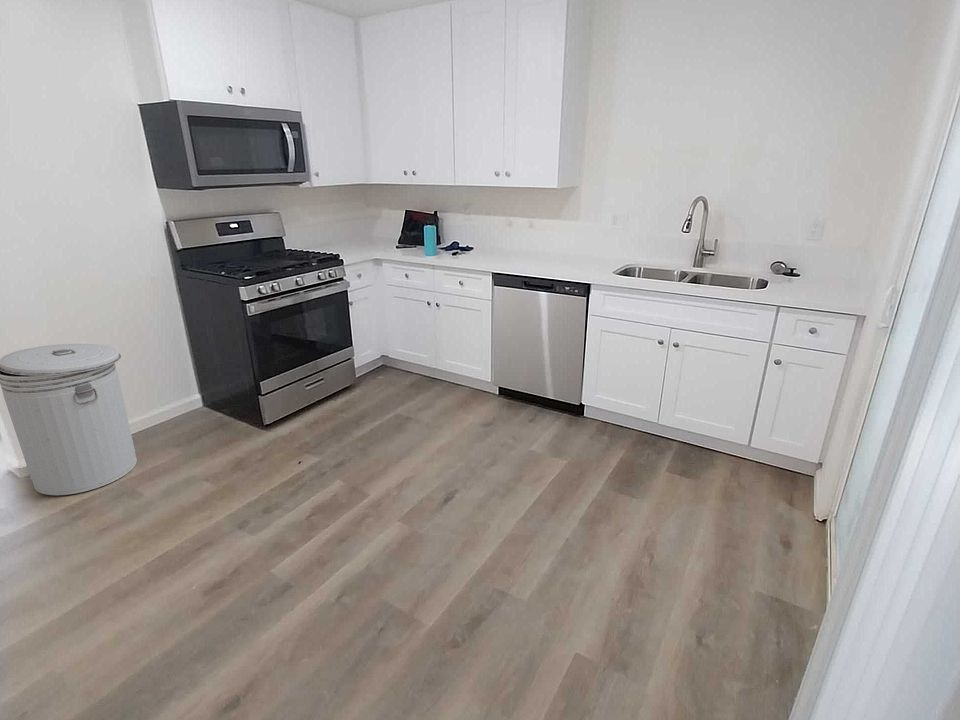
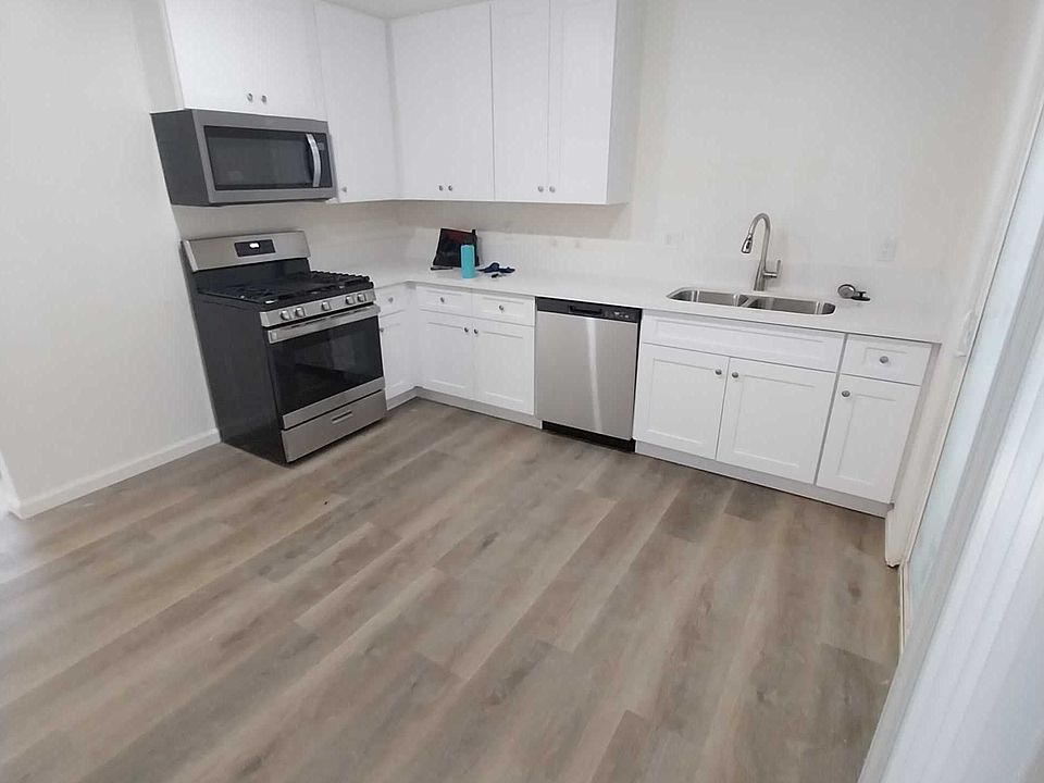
- can (75, 412)
